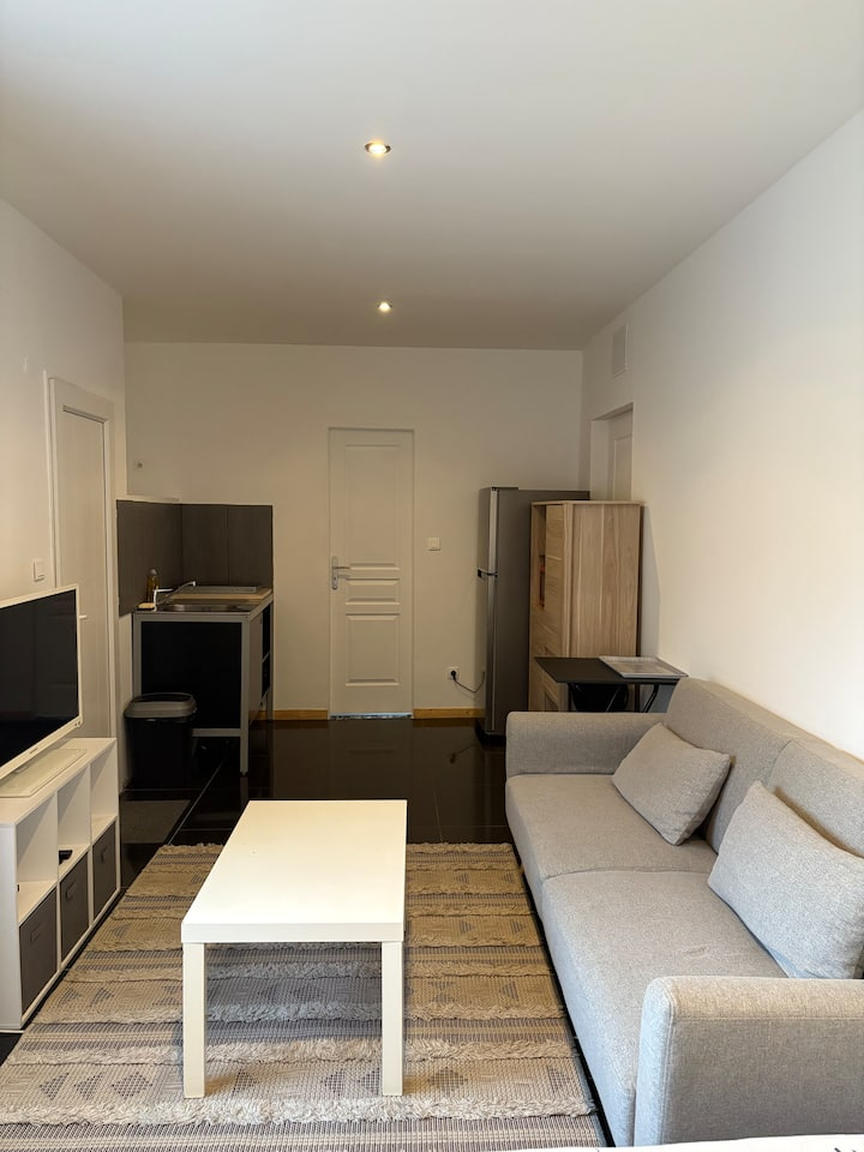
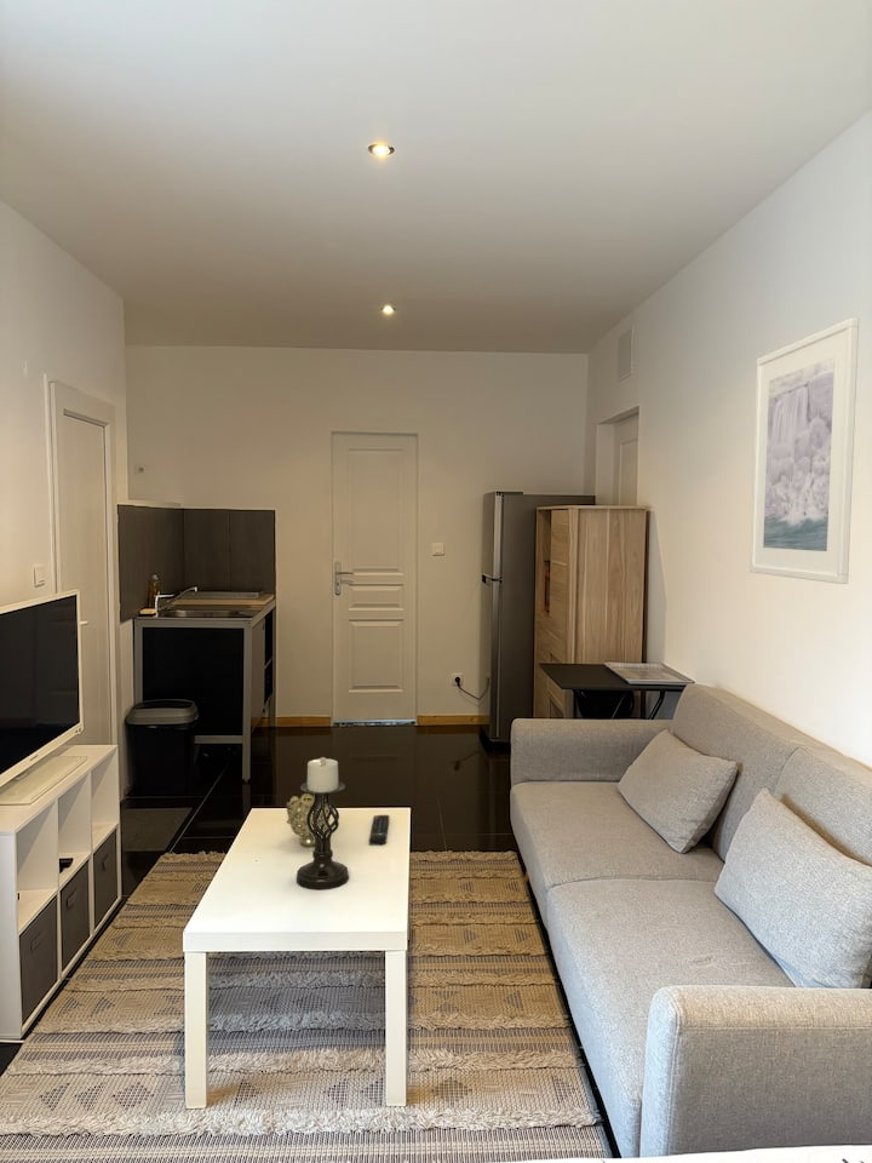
+ remote control (379, 829)
+ candle holder (323, 818)
+ decorative bowl (310, 821)
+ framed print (797, 459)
